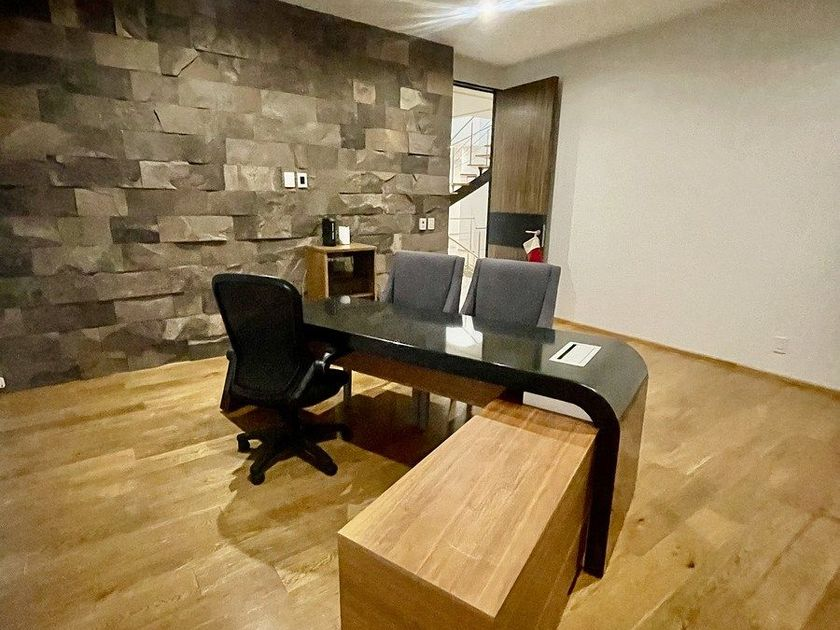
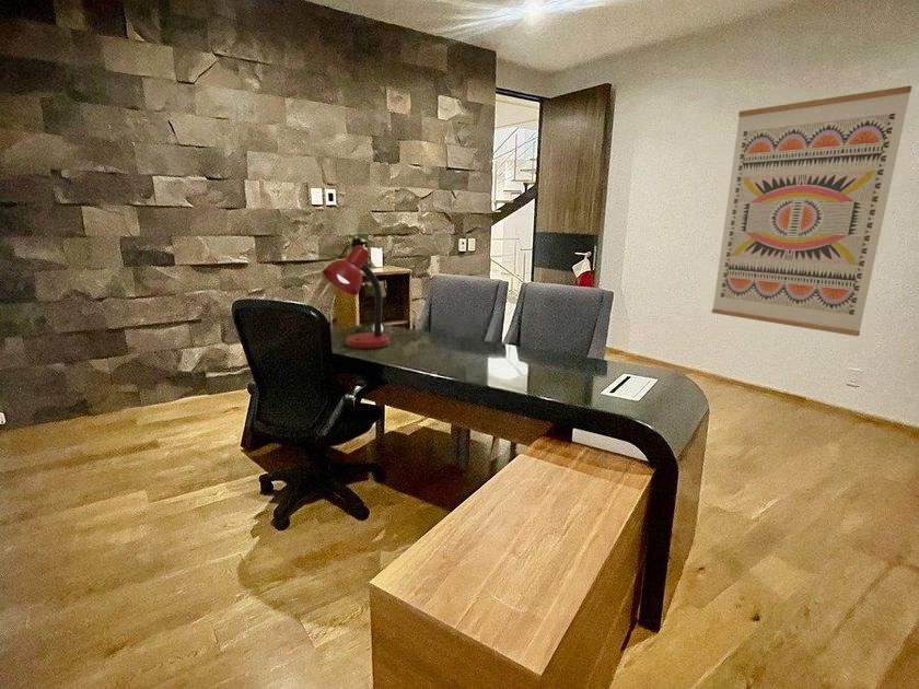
+ desk lamp (356, 294)
+ wall art (795, 218)
